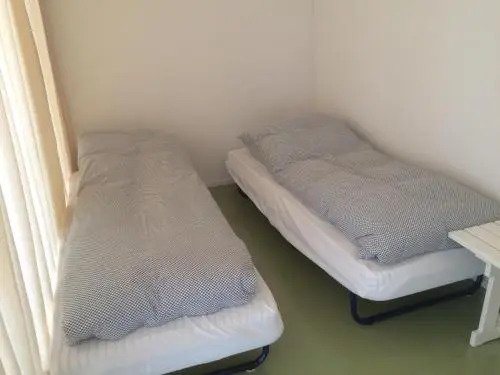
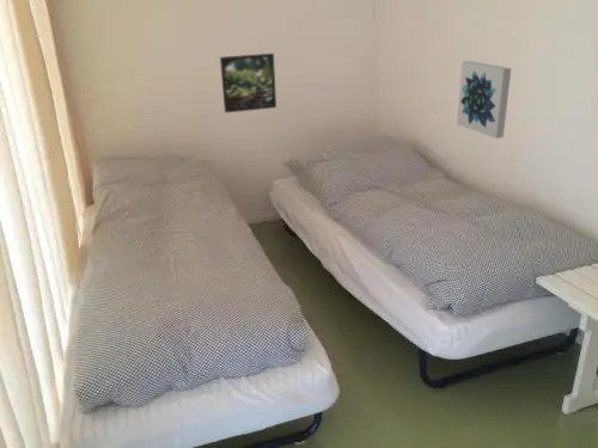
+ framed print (249, 82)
+ wall art (482, 98)
